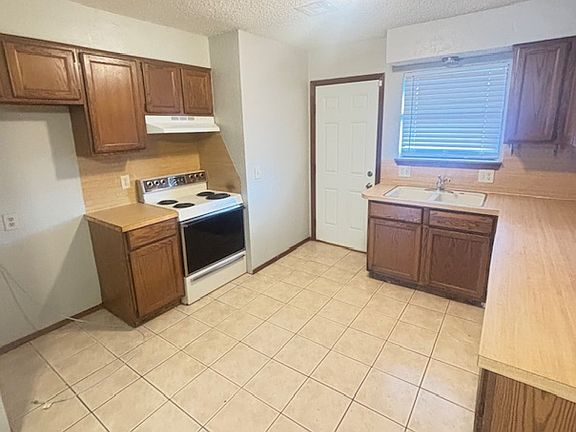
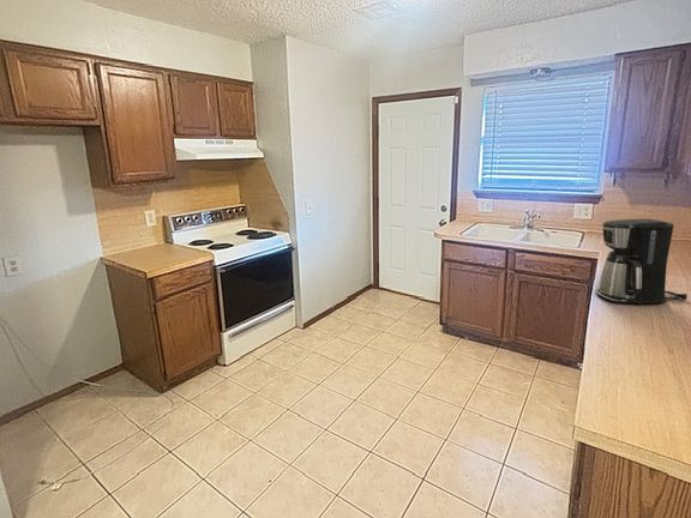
+ coffee maker (645, 261)
